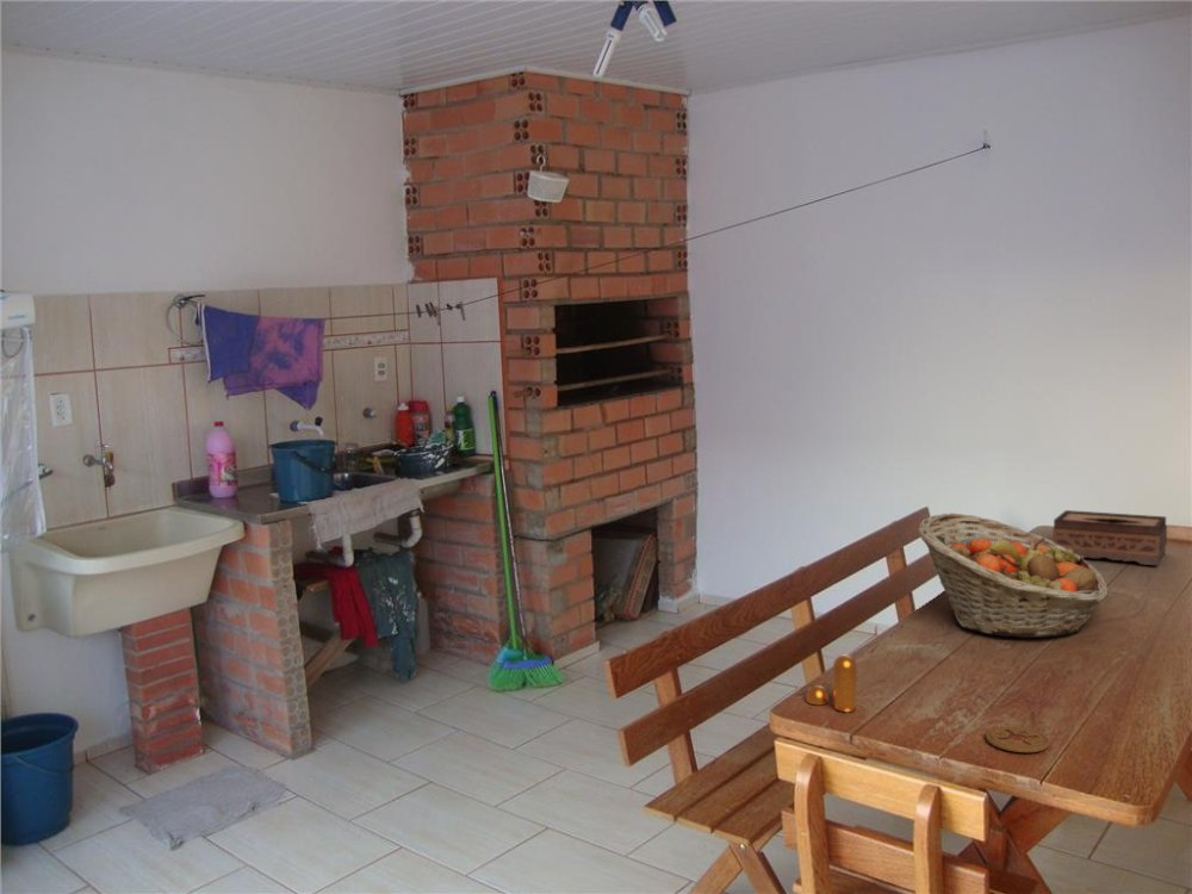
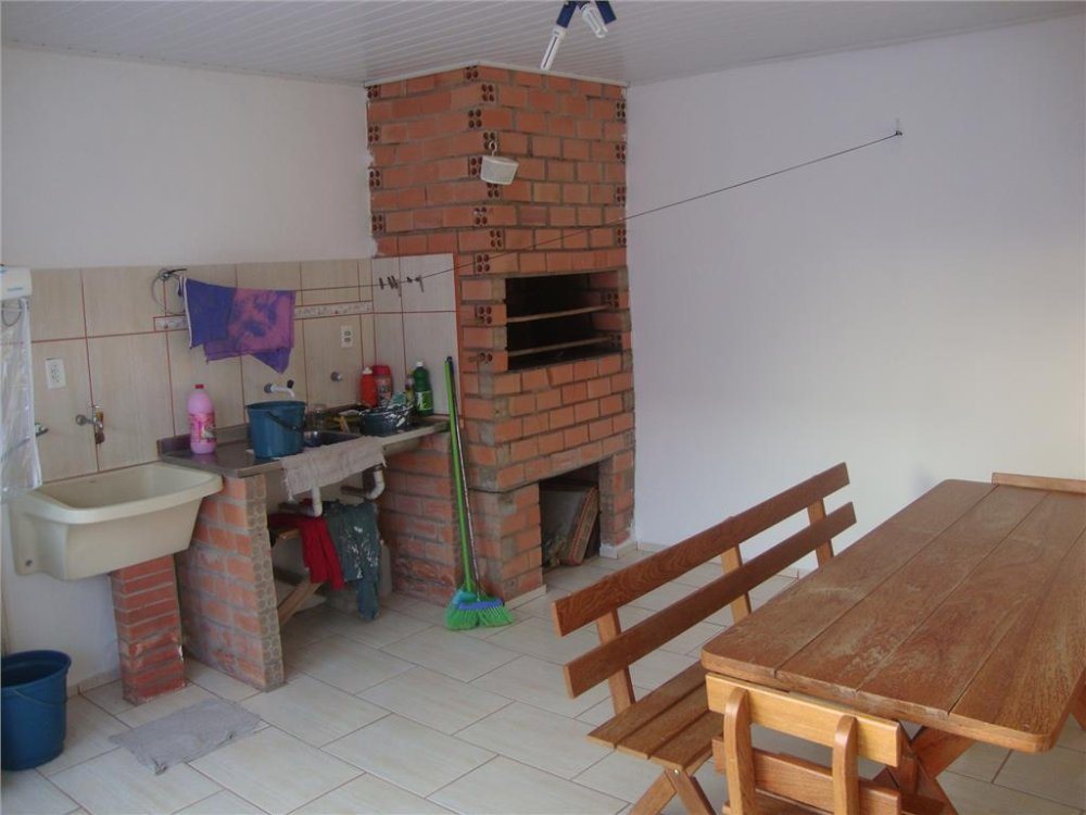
- fruit basket (1010, 570)
- coaster (1017, 739)
- tissue box (1109, 536)
- pepper shaker (833, 678)
